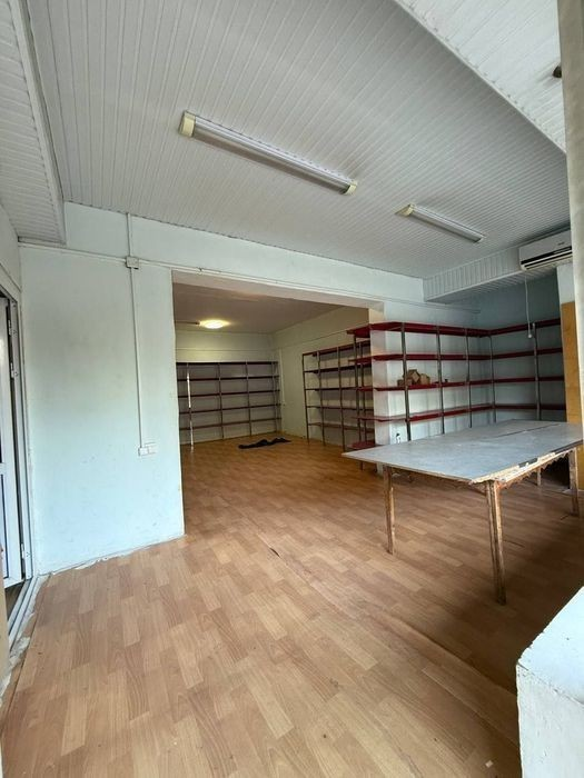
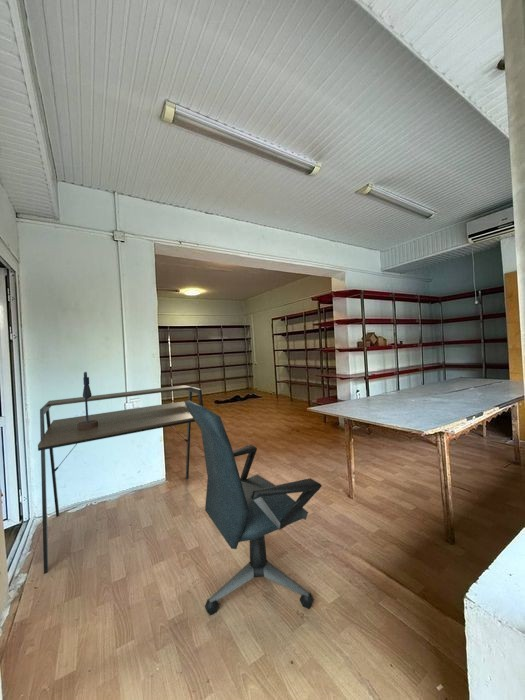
+ table lamp (86, 398)
+ office chair (246, 492)
+ desk (130, 433)
